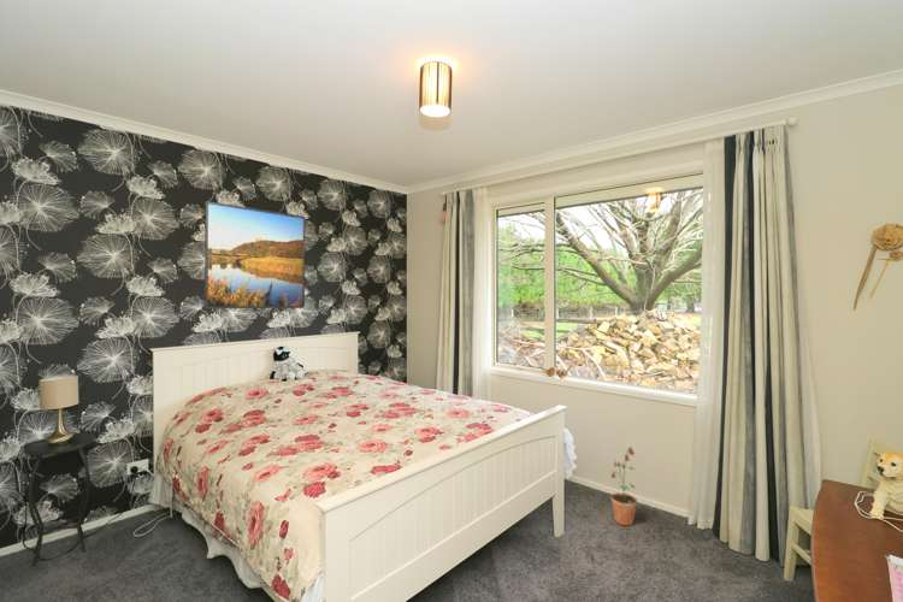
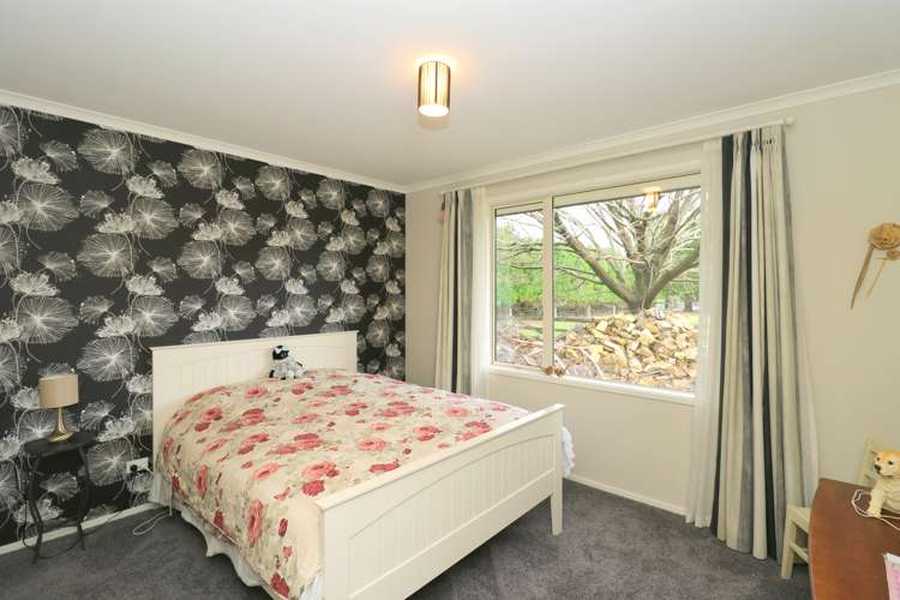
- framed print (259, 259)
- potted plant (622, 484)
